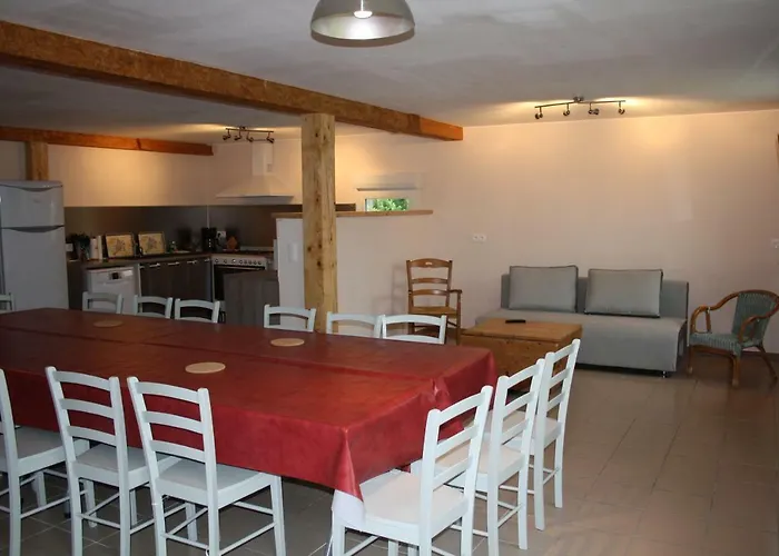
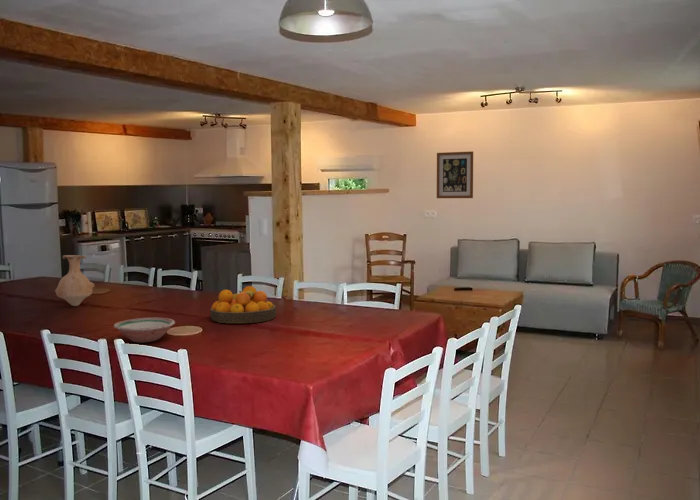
+ wall art (454, 175)
+ vase (74, 280)
+ bowl (145, 331)
+ fruit bowl (243, 302)
